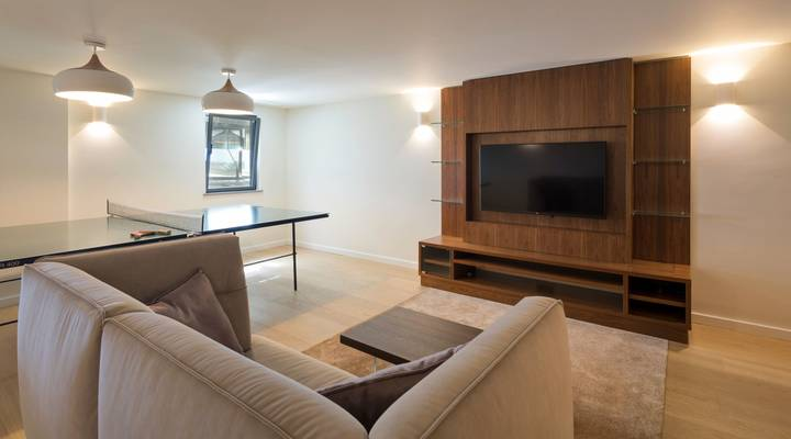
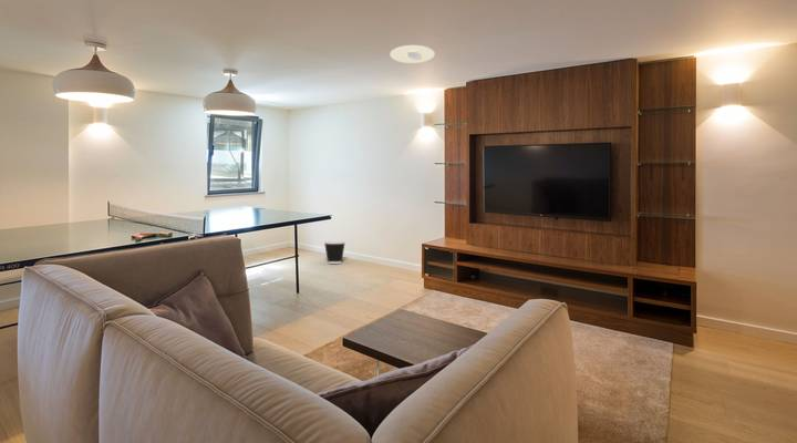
+ recessed light (412, 52)
+ wastebasket (334, 251)
